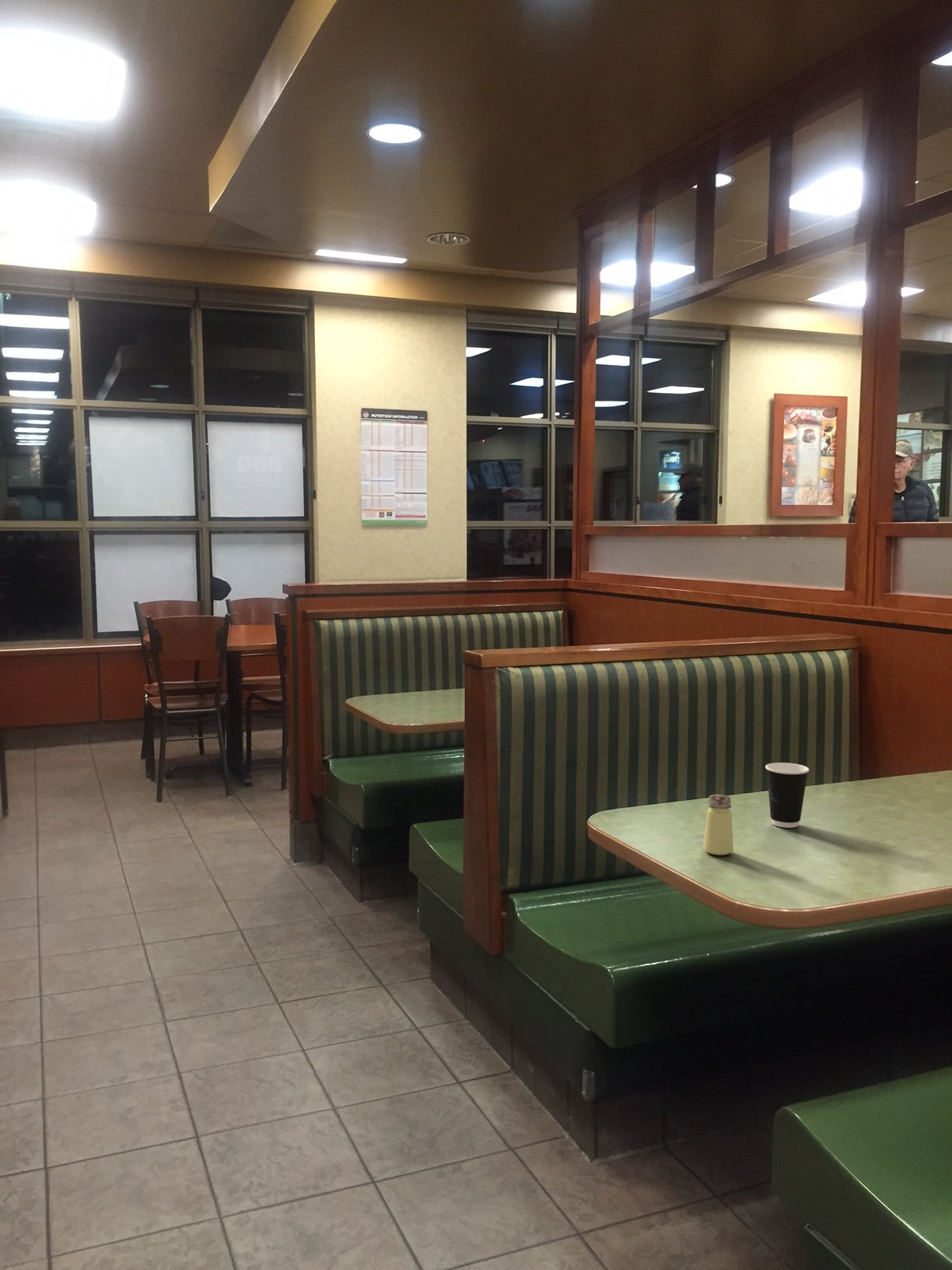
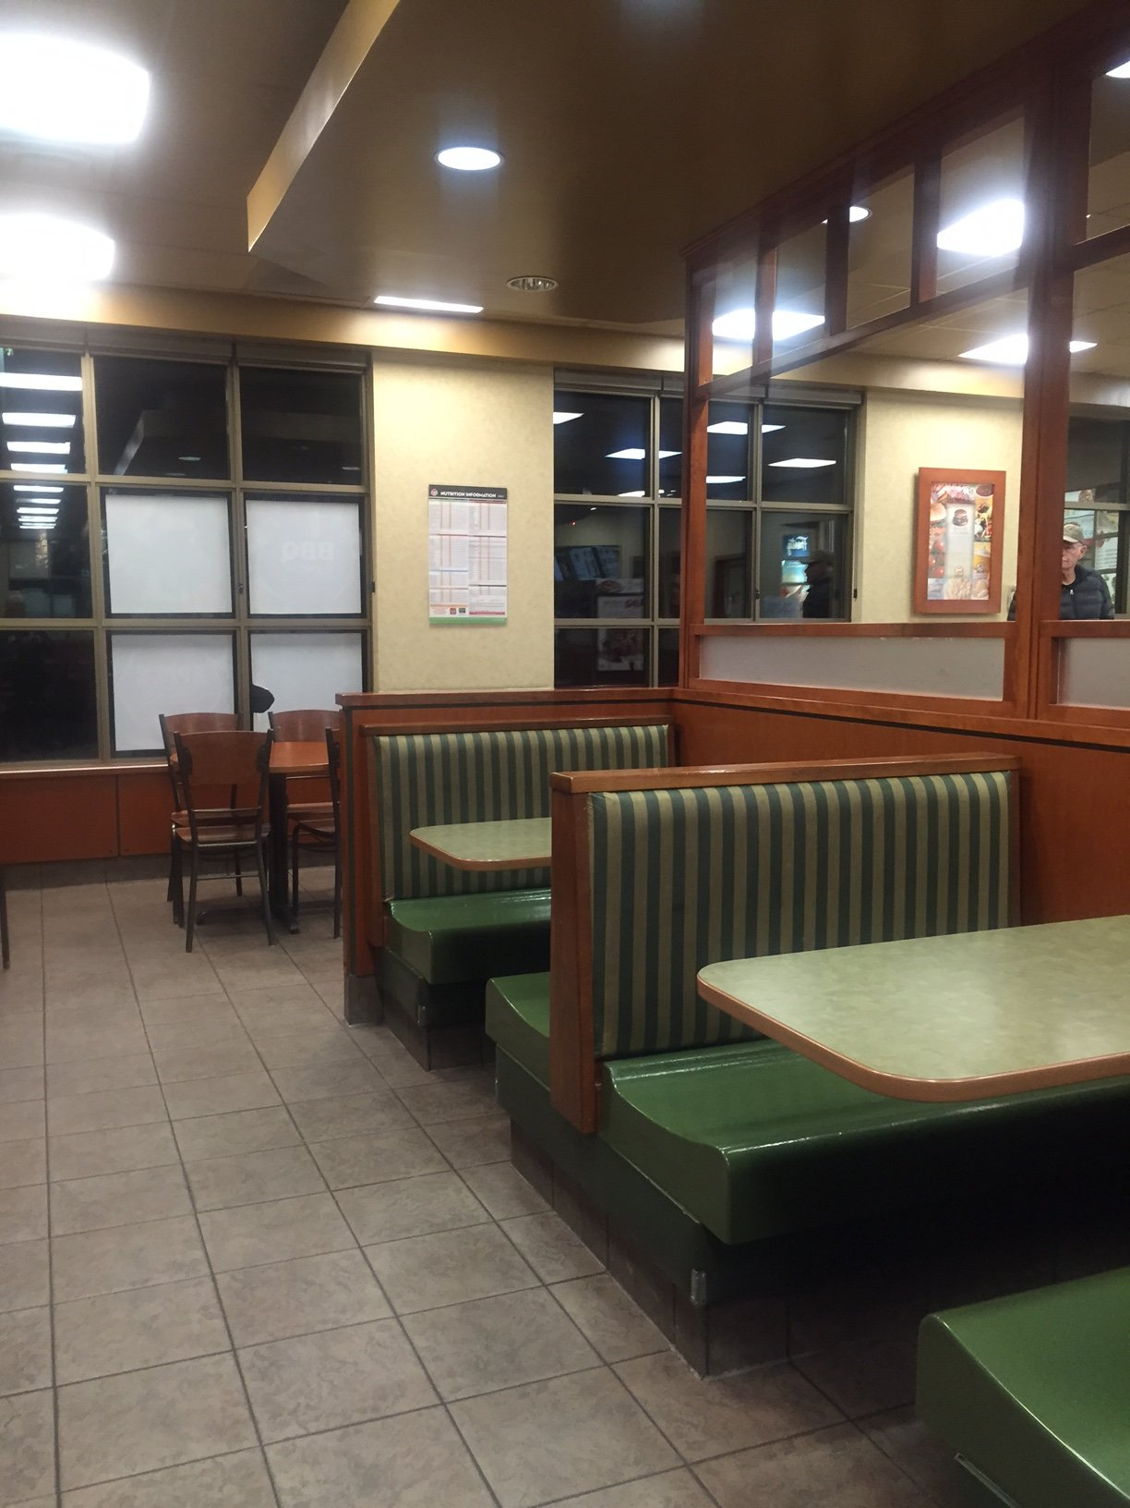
- saltshaker (719, 823)
- dixie cup (786, 795)
